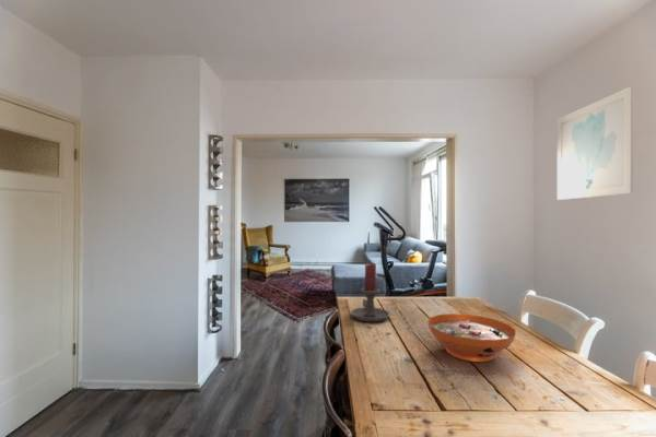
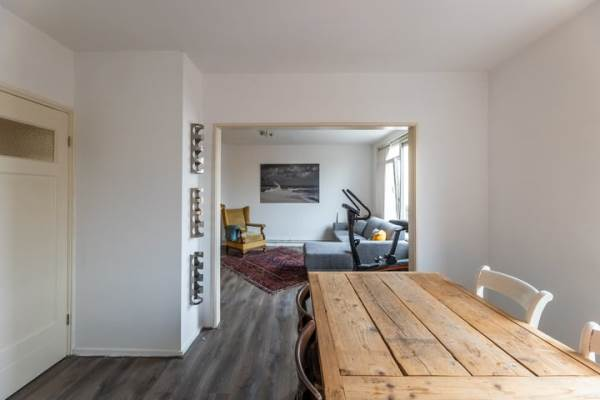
- decorative bowl (469, 338)
- wall art (589, 151)
- candle holder (368, 288)
